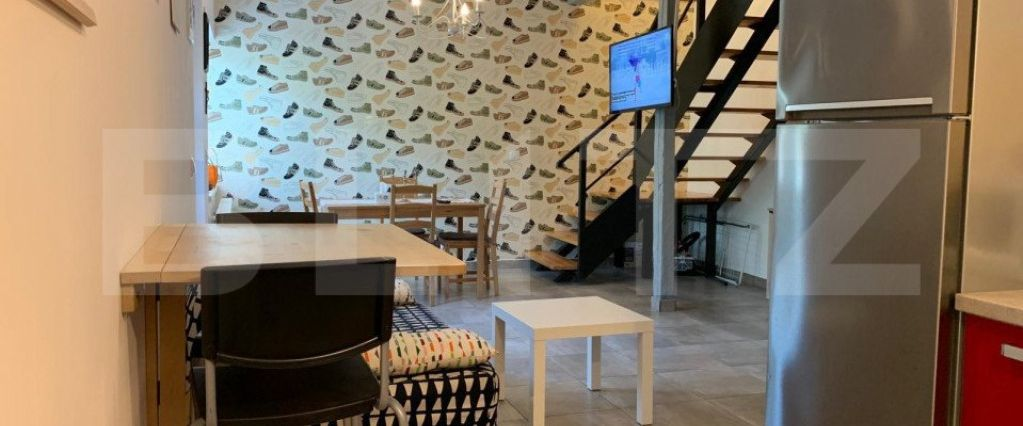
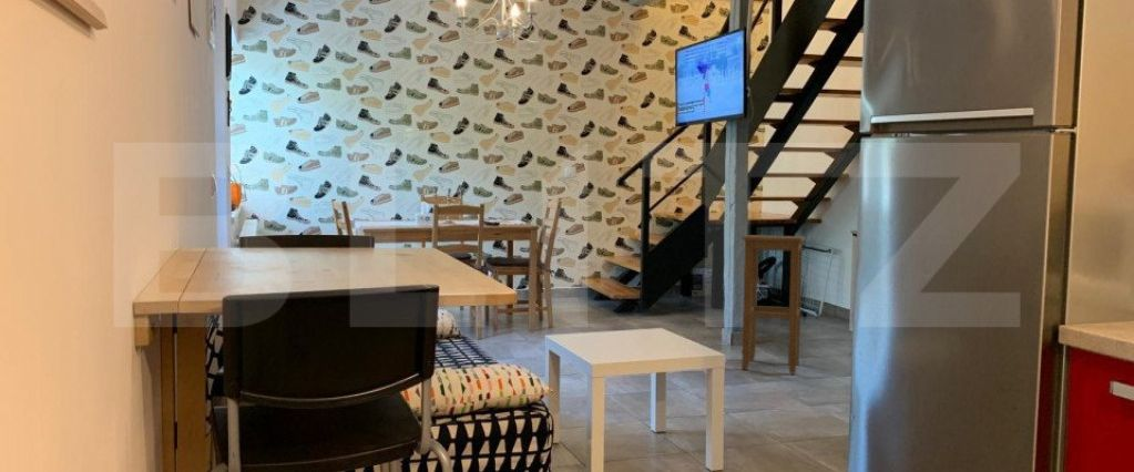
+ stool (773, 307)
